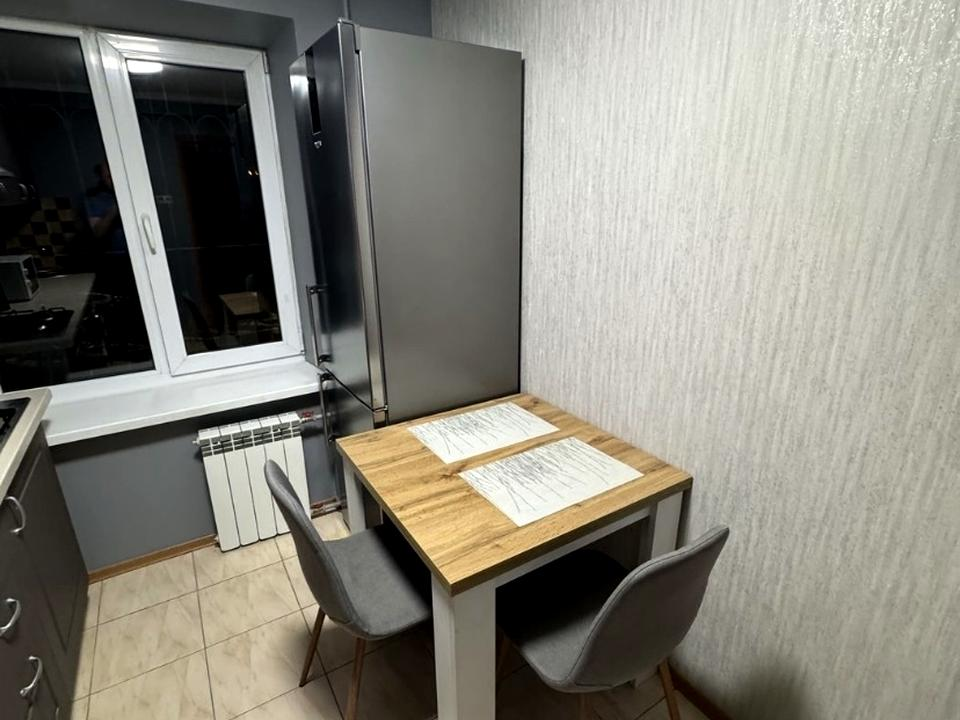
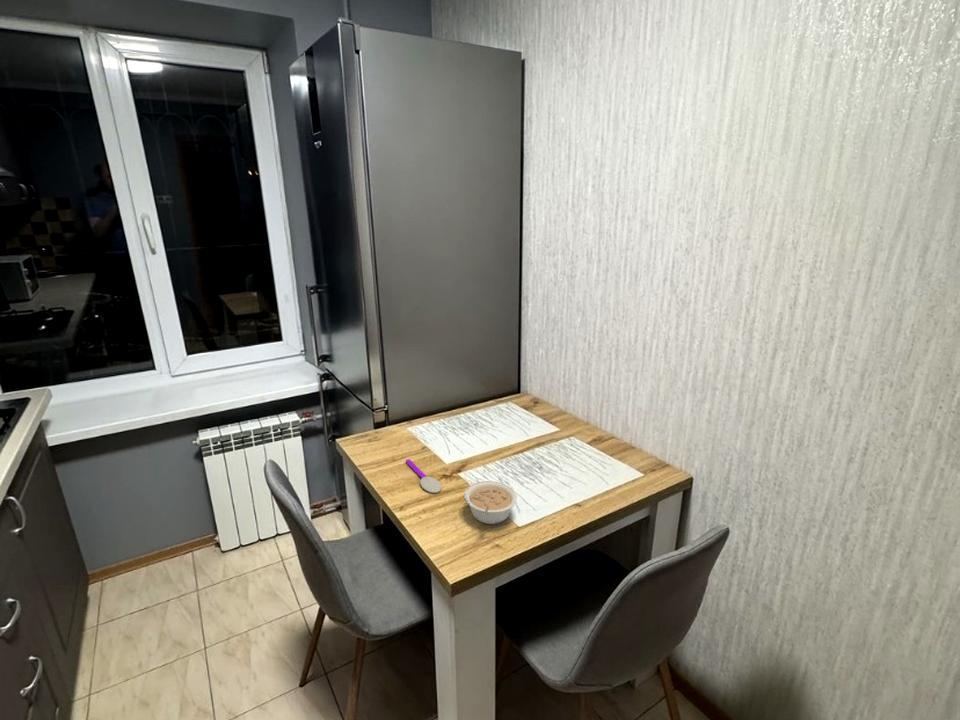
+ legume (491, 503)
+ spoon (421, 474)
